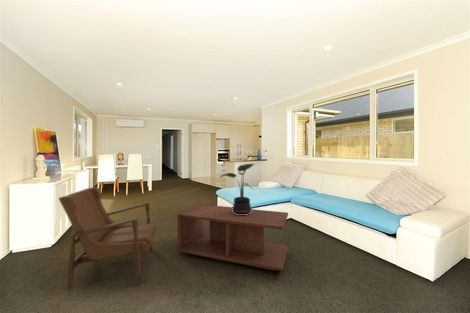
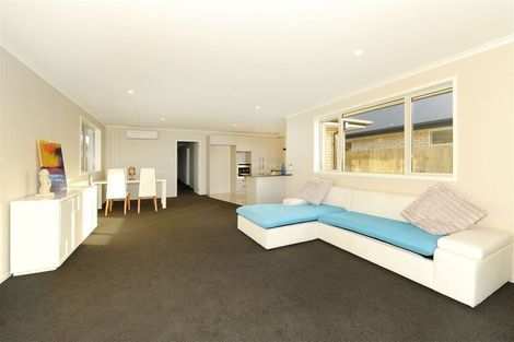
- coffee table (233, 233)
- potted plant (239, 186)
- armchair (114, 229)
